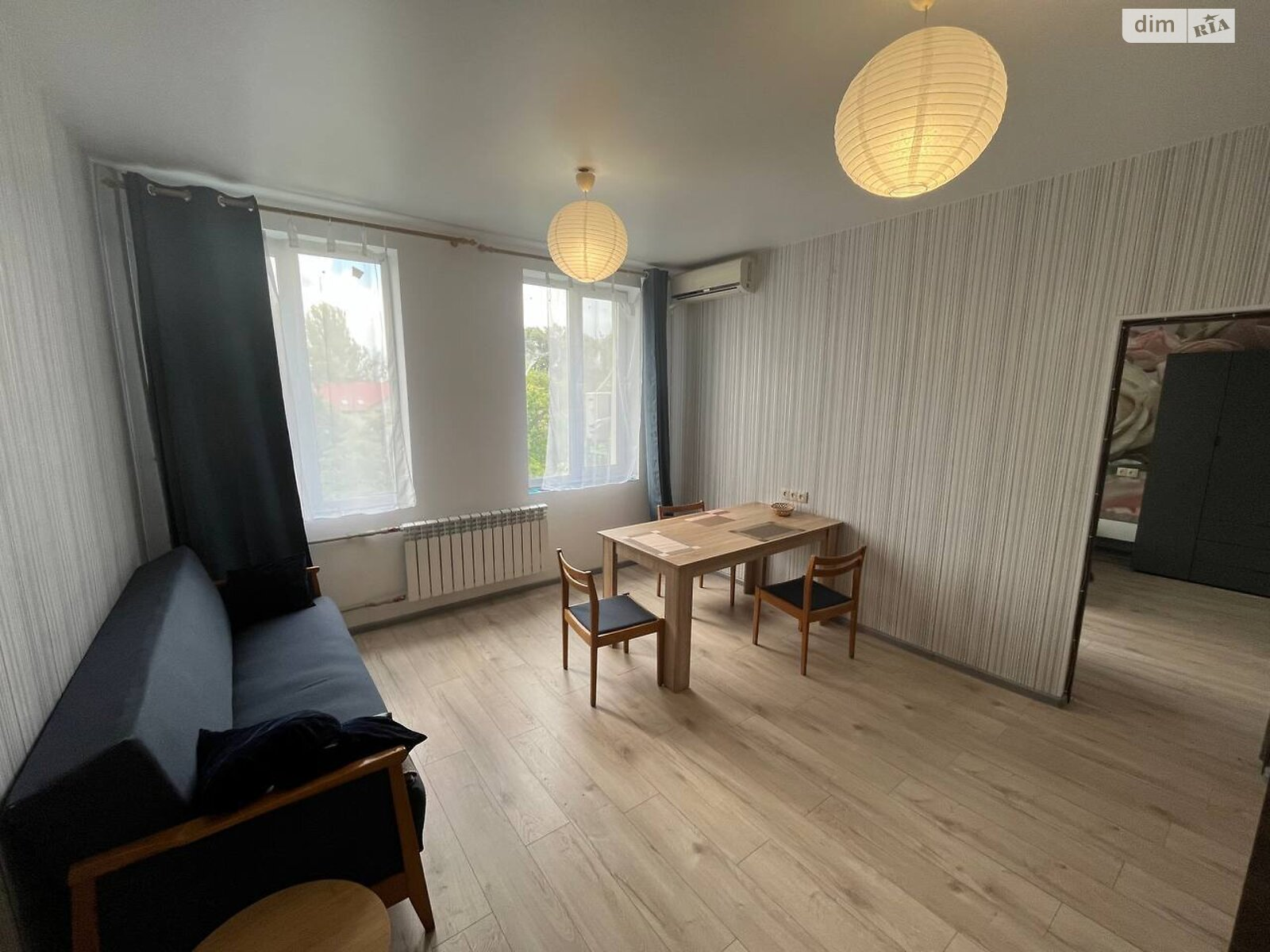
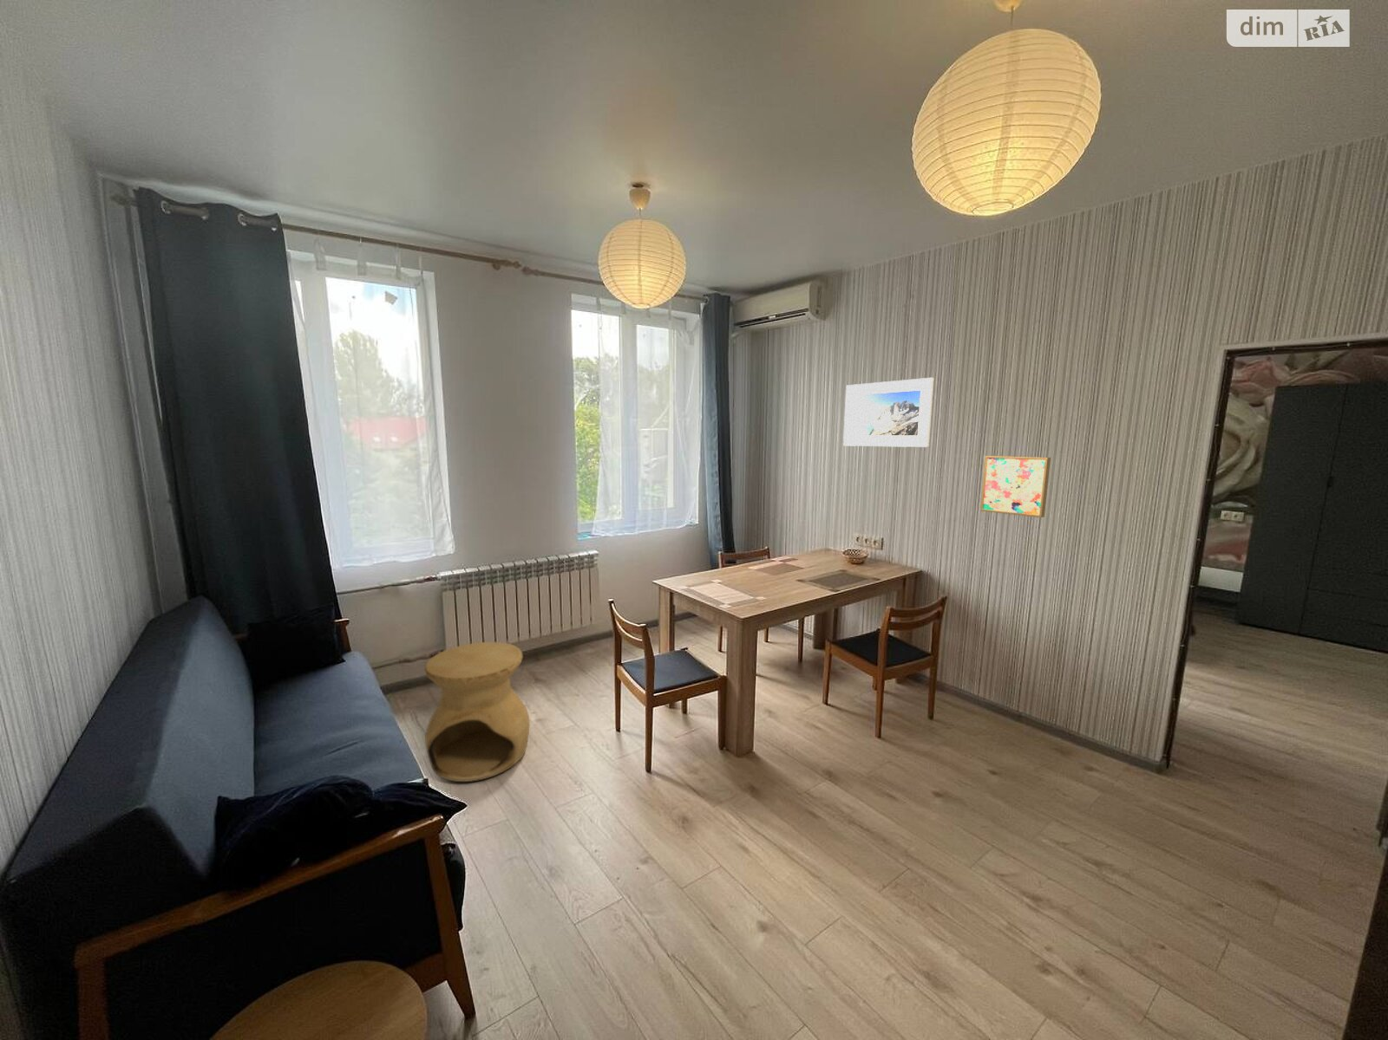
+ side table (478, 707)
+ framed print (885, 414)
+ wall art (1013, 485)
